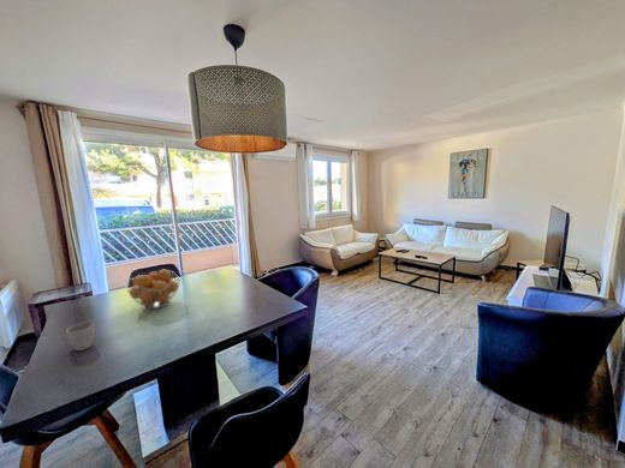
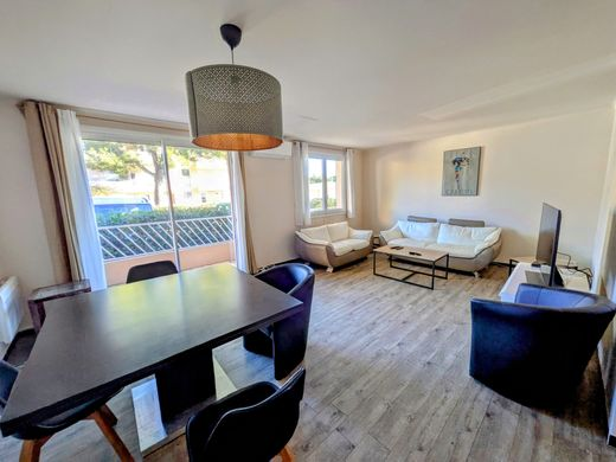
- mug (78, 336)
- fruit basket (155, 288)
